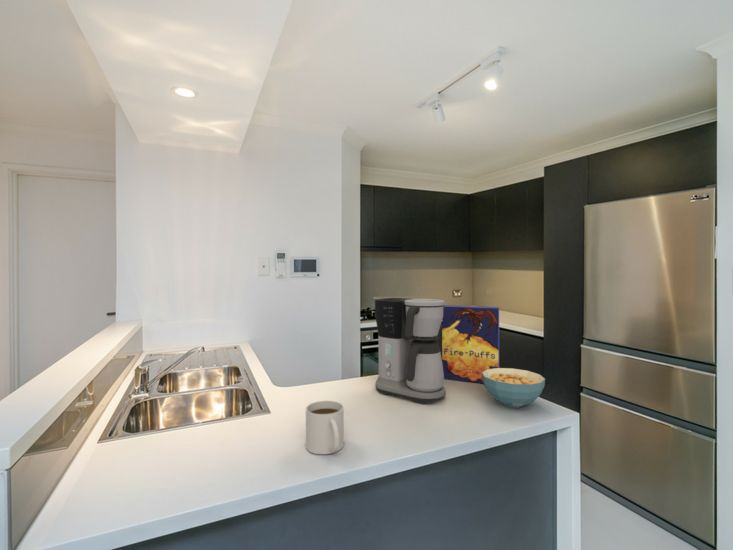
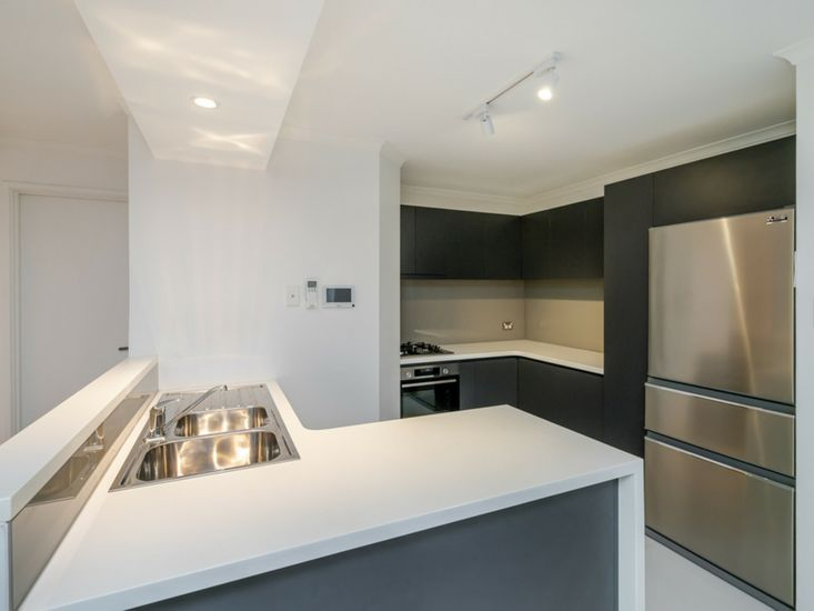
- coffee maker (406, 346)
- cereal bowl (512, 389)
- mug (327, 429)
- cereal box (470, 342)
